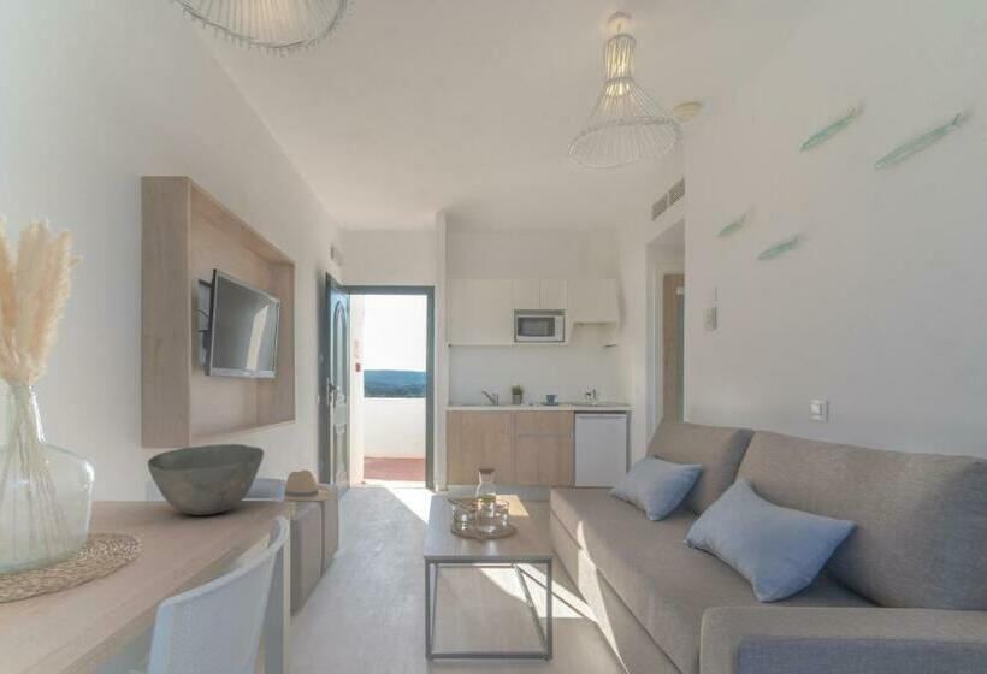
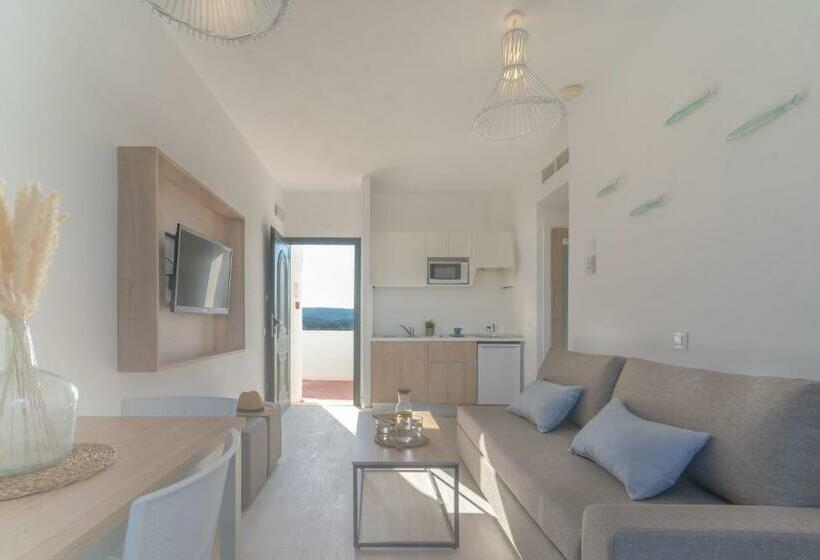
- bowl (207, 481)
